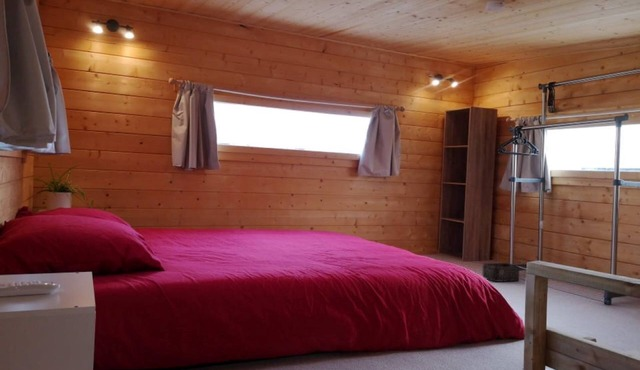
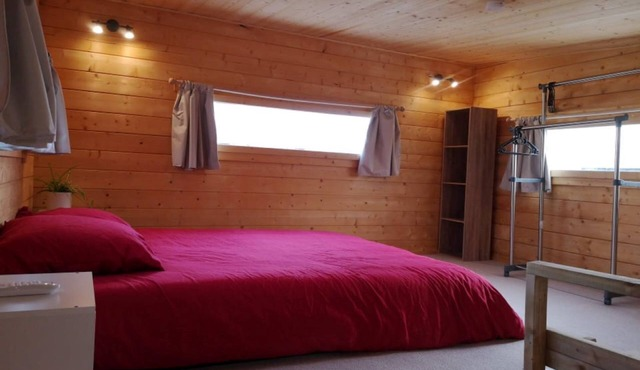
- storage bin (500, 272)
